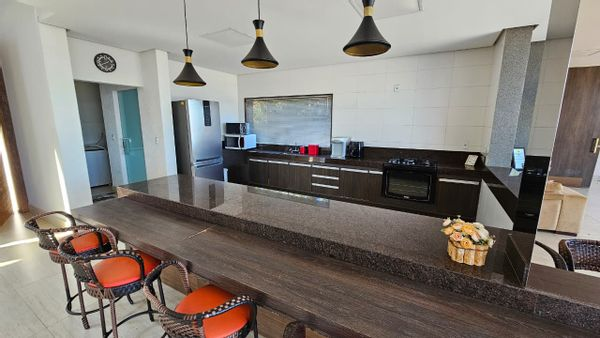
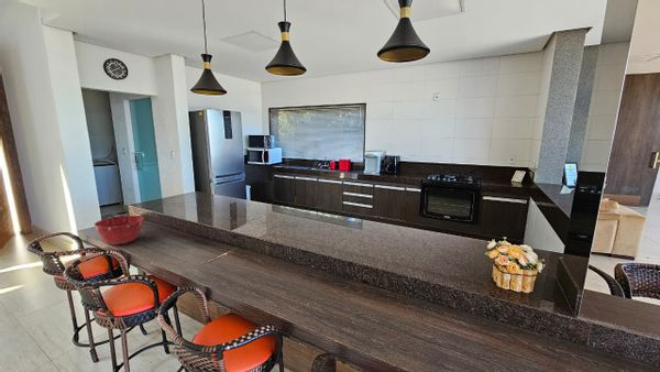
+ mixing bowl (121, 230)
